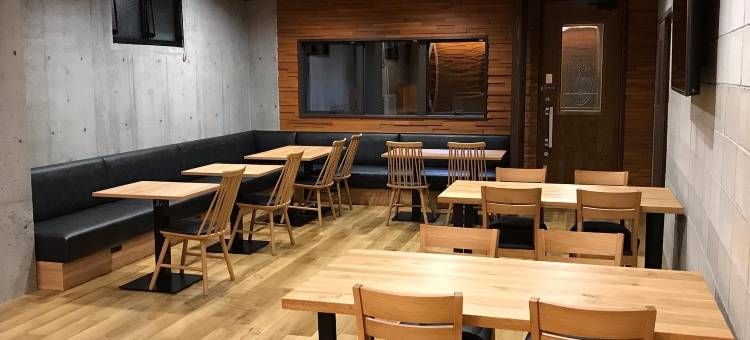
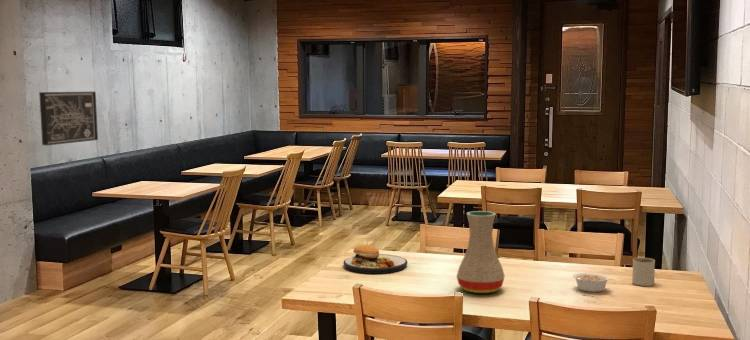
+ wall art (70, 117)
+ vase (480, 251)
+ plate (375, 249)
+ legume (592, 281)
+ mug (643, 270)
